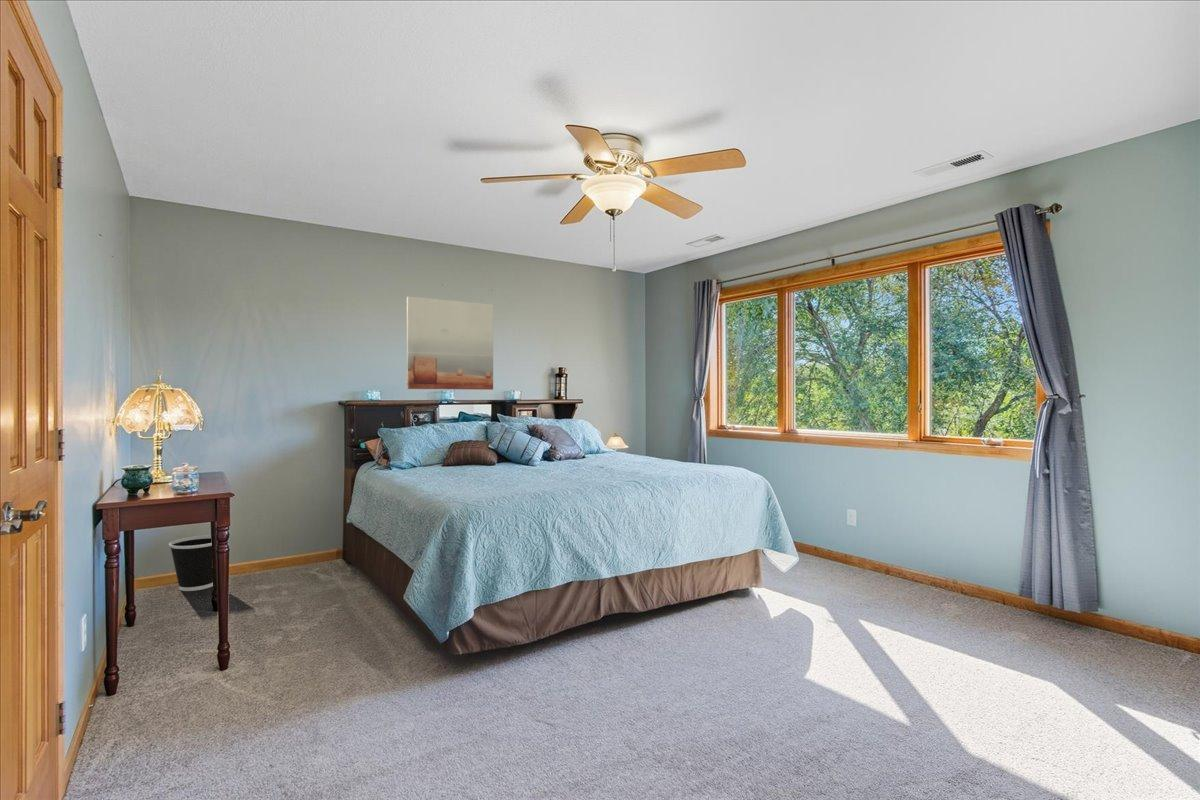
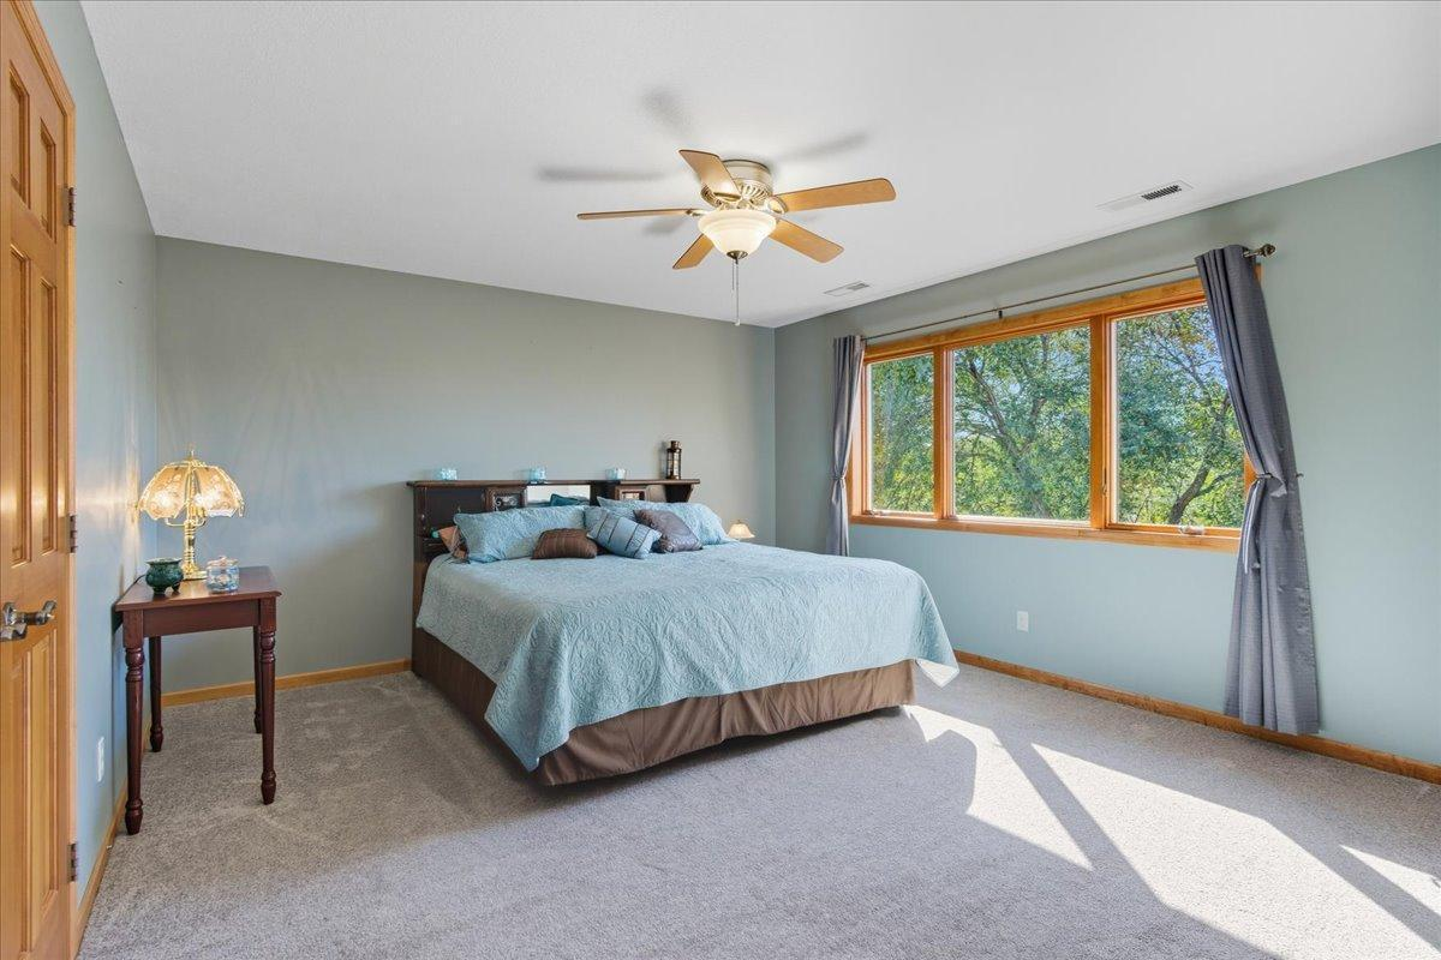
- wall art (451, 345)
- wastebasket (197, 563)
